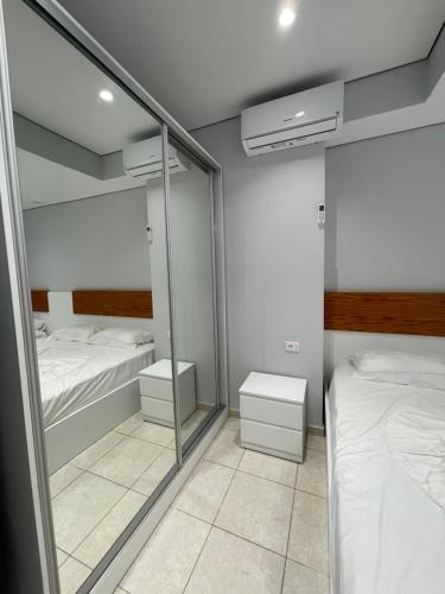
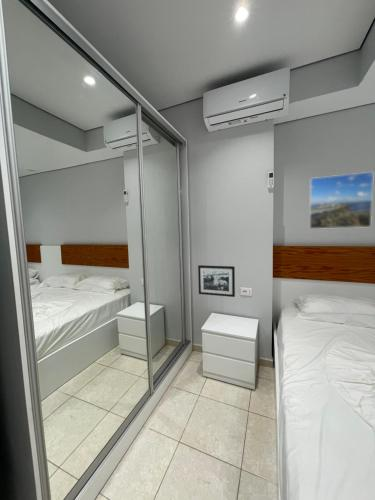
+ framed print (339, 201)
+ picture frame (216, 280)
